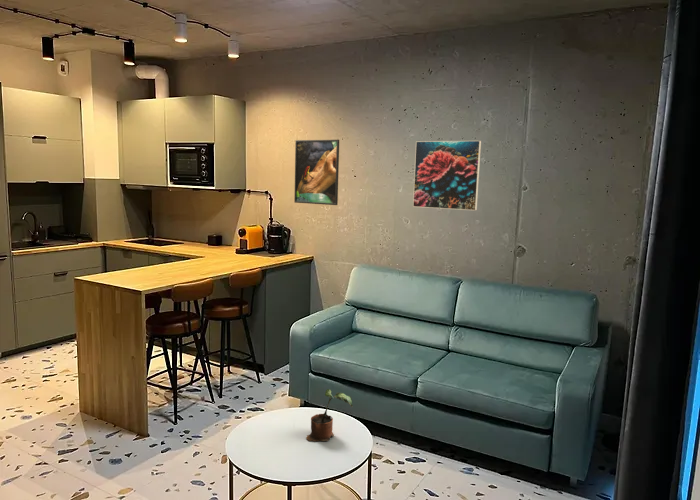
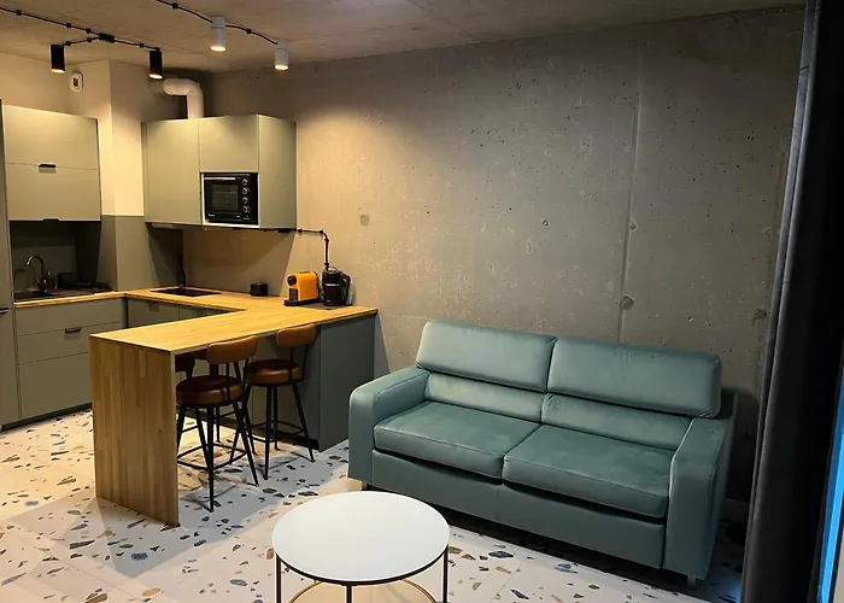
- potted plant (326, 411)
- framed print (445, 175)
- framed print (316, 172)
